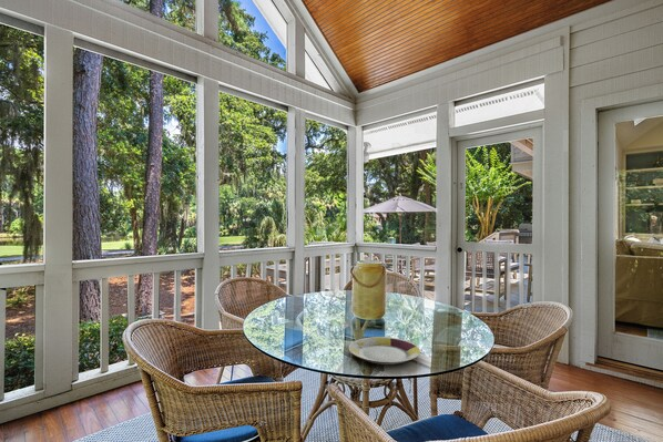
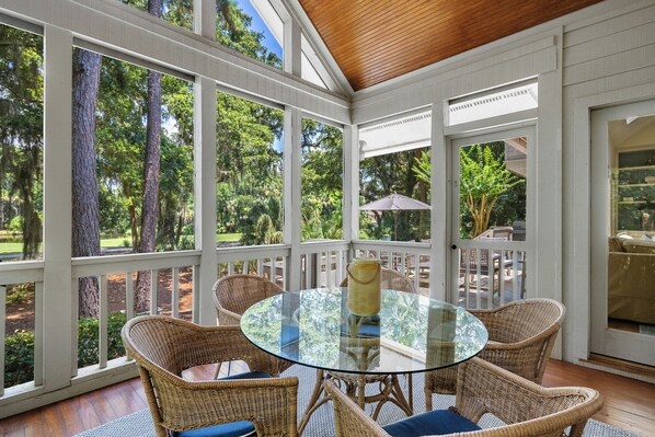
- plate (384, 350)
